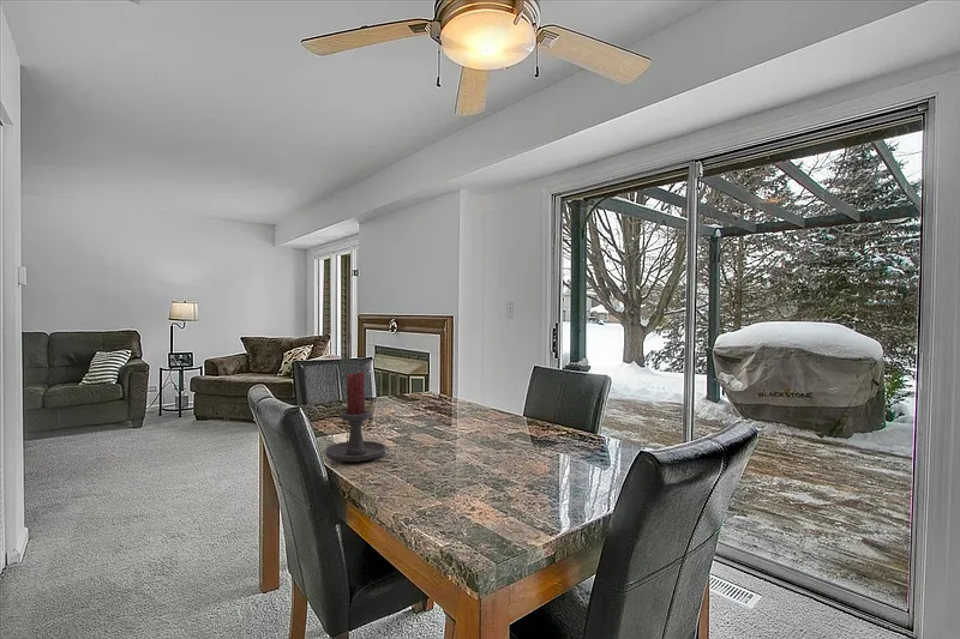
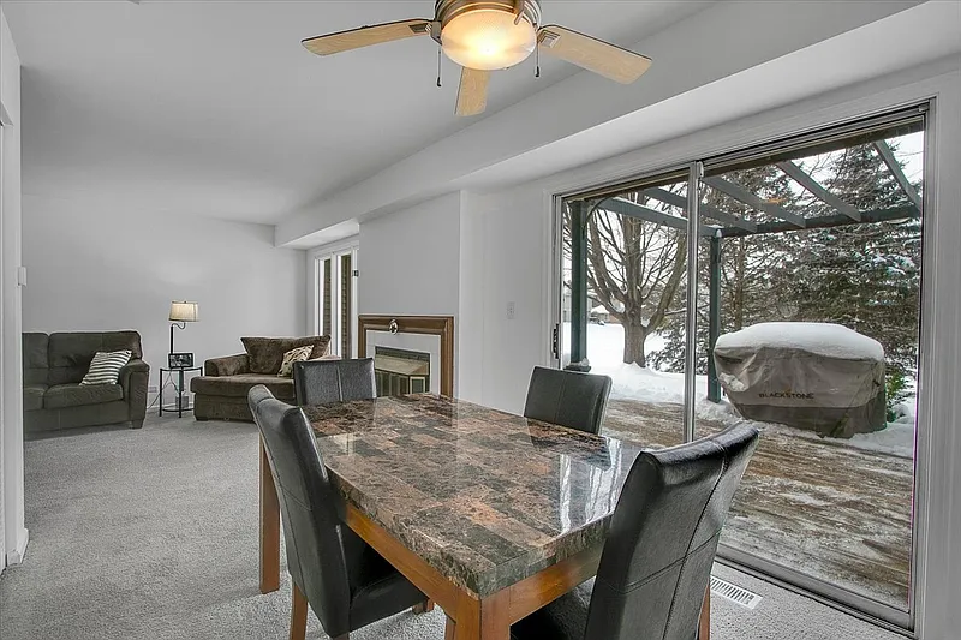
- candle holder (355, 411)
